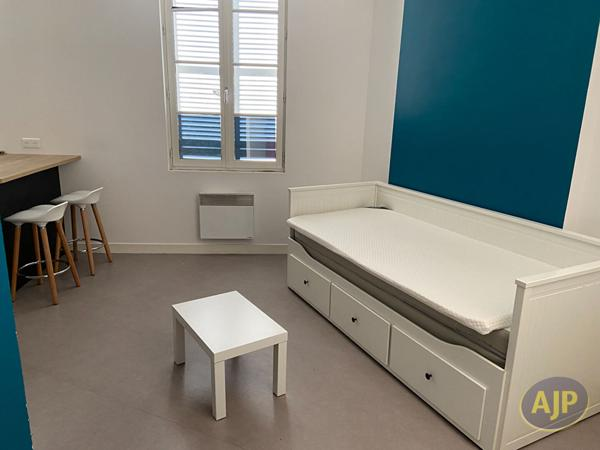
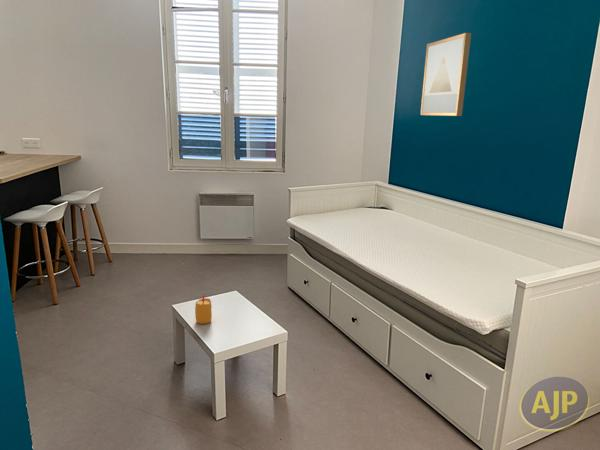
+ candle (203, 307)
+ wall art (443, 78)
